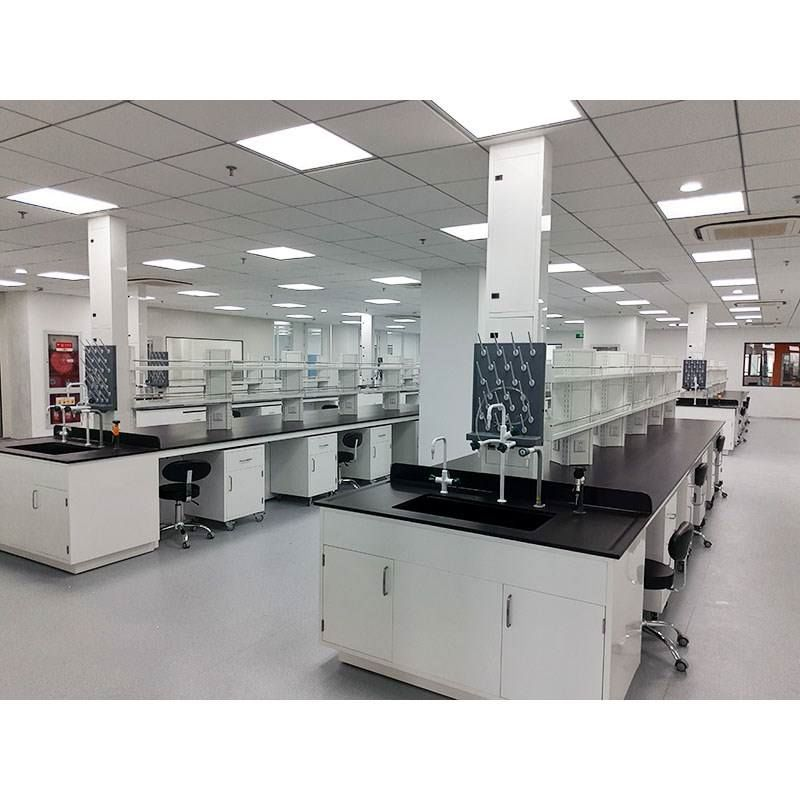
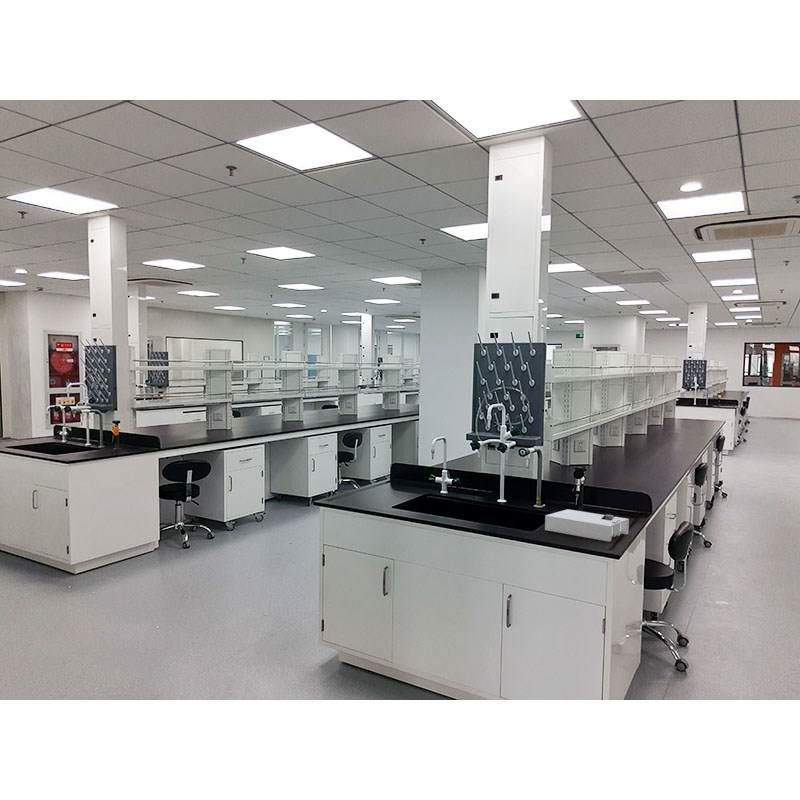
+ tissue dispenser (586, 523)
